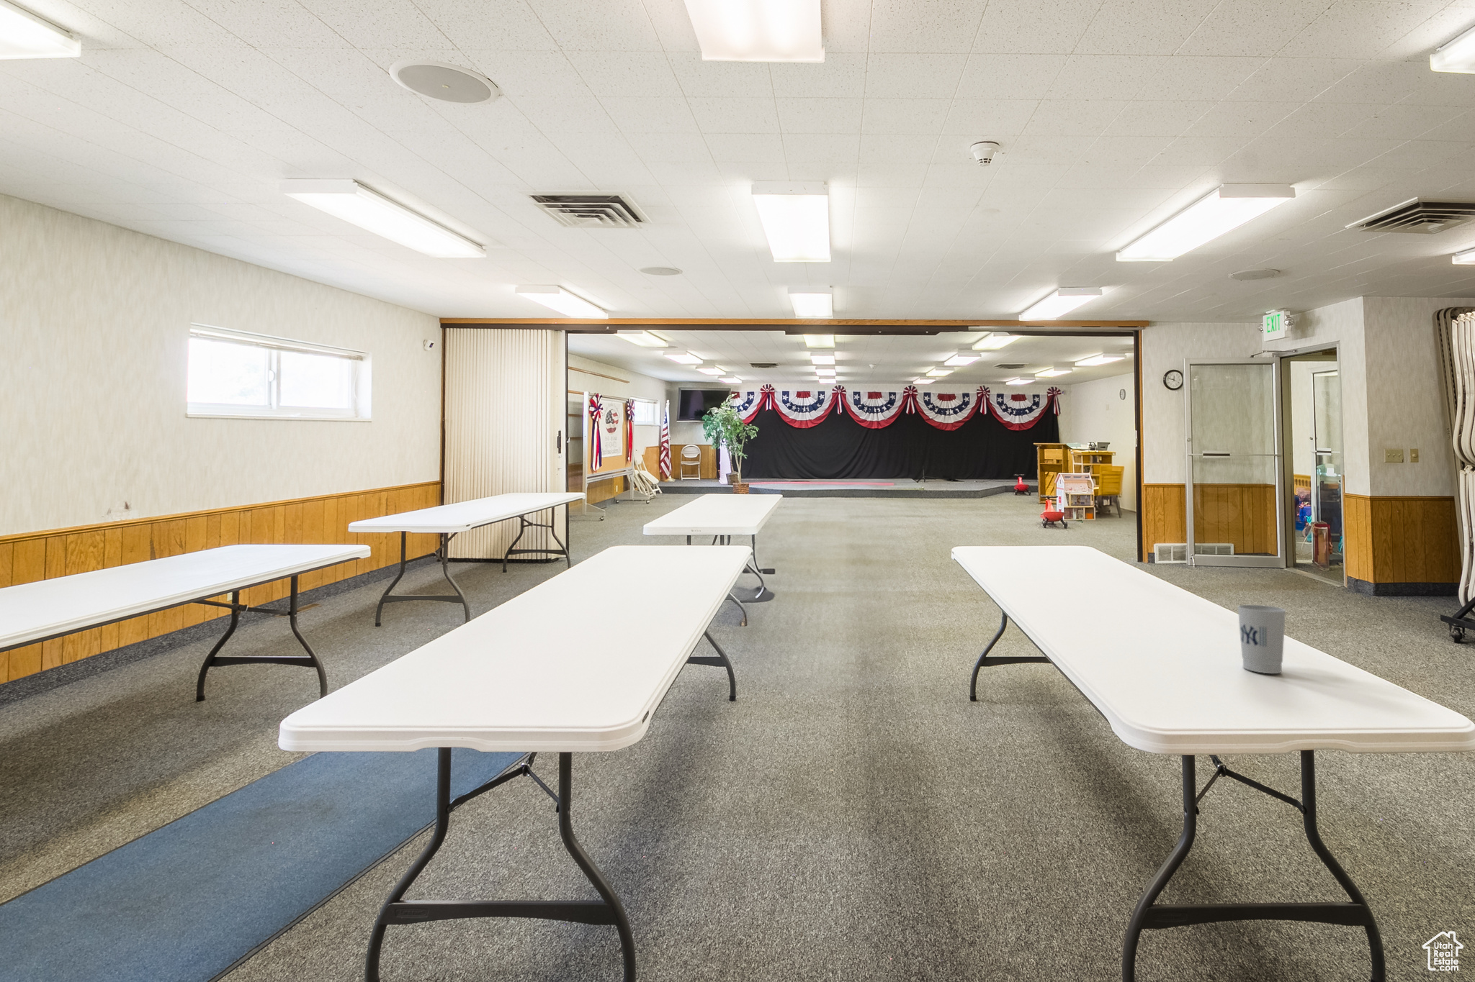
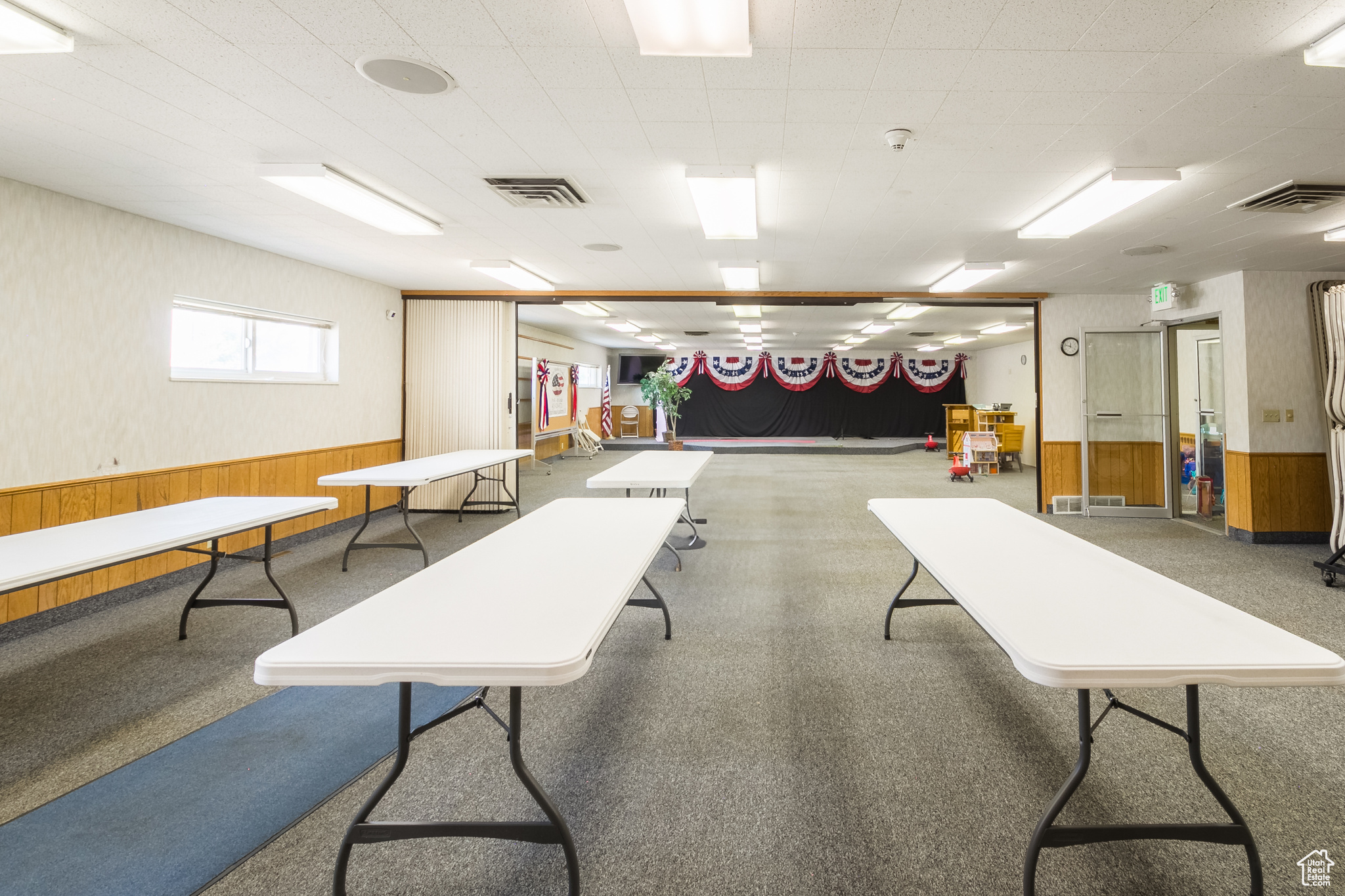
- cup (1261, 639)
